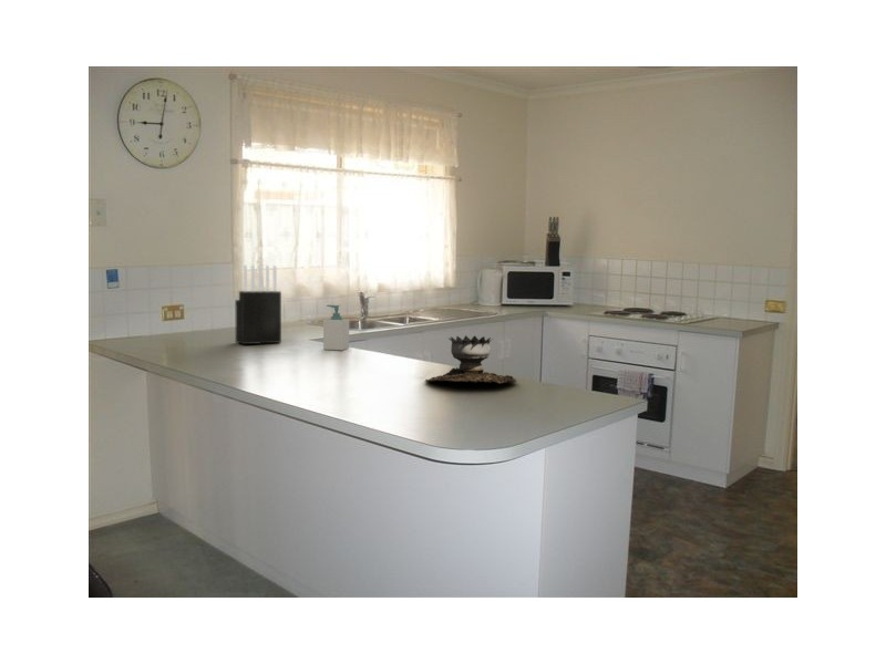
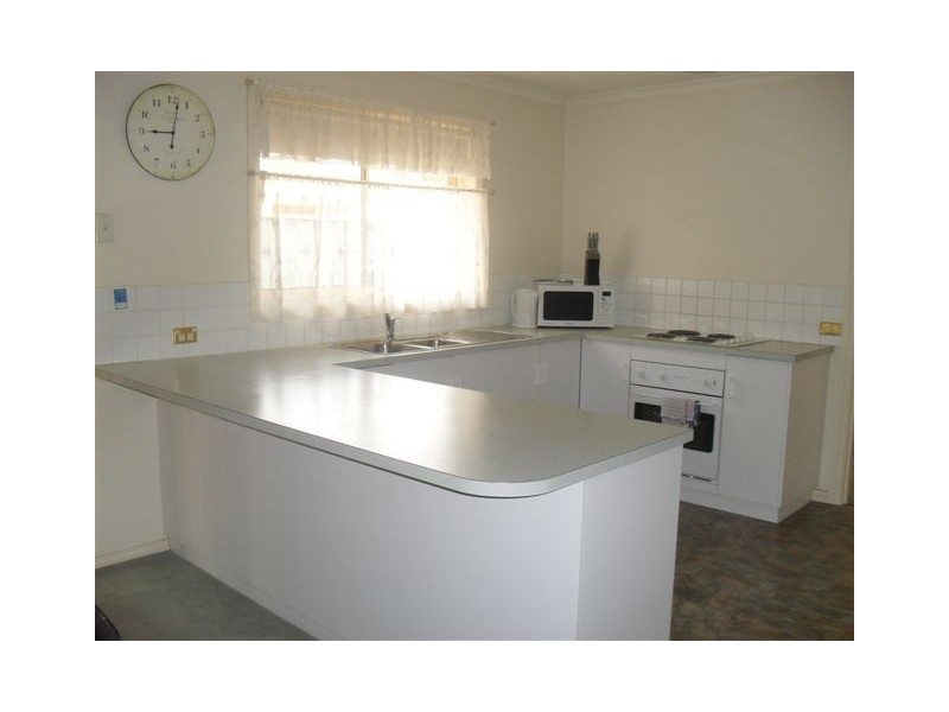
- soap bottle (336, 326)
- brazier (470, 360)
- knife block (257, 303)
